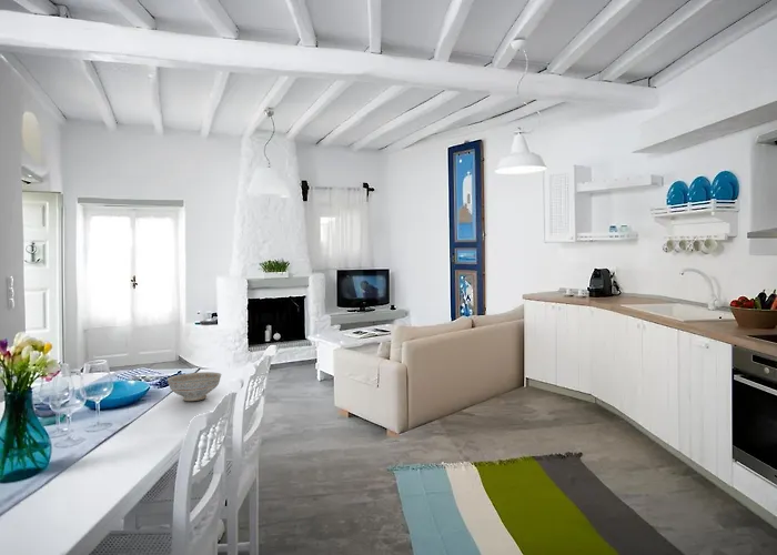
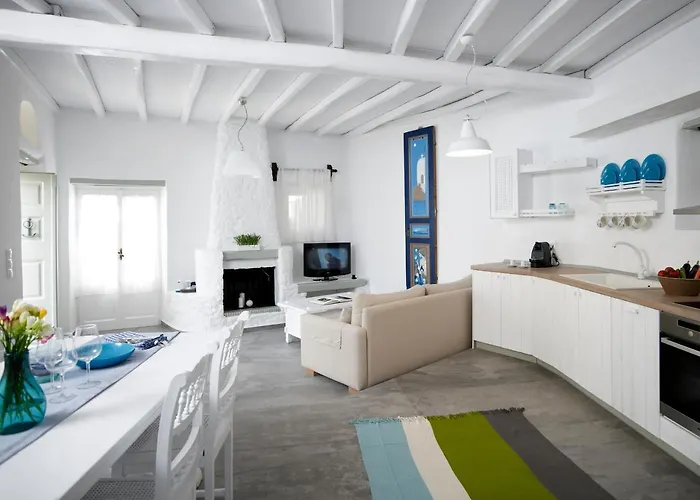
- decorative bowl (194, 386)
